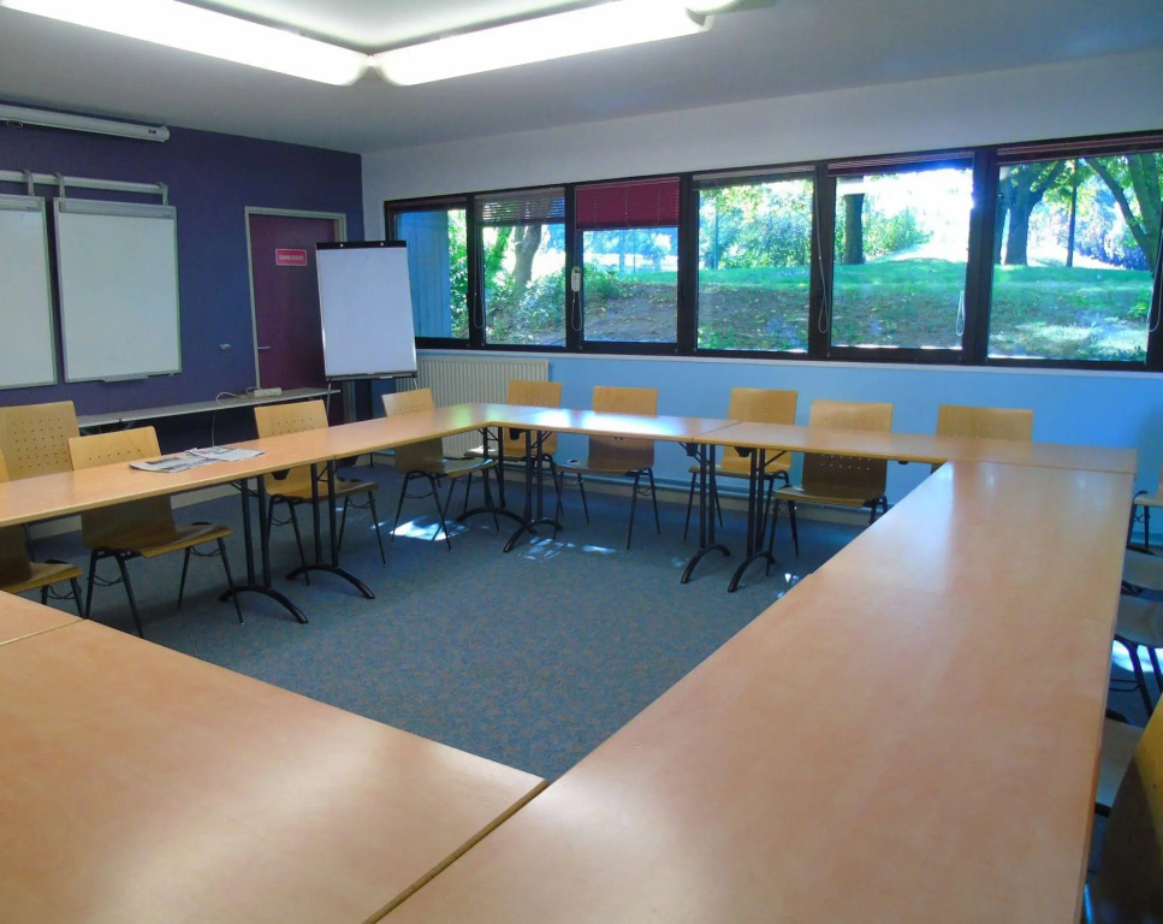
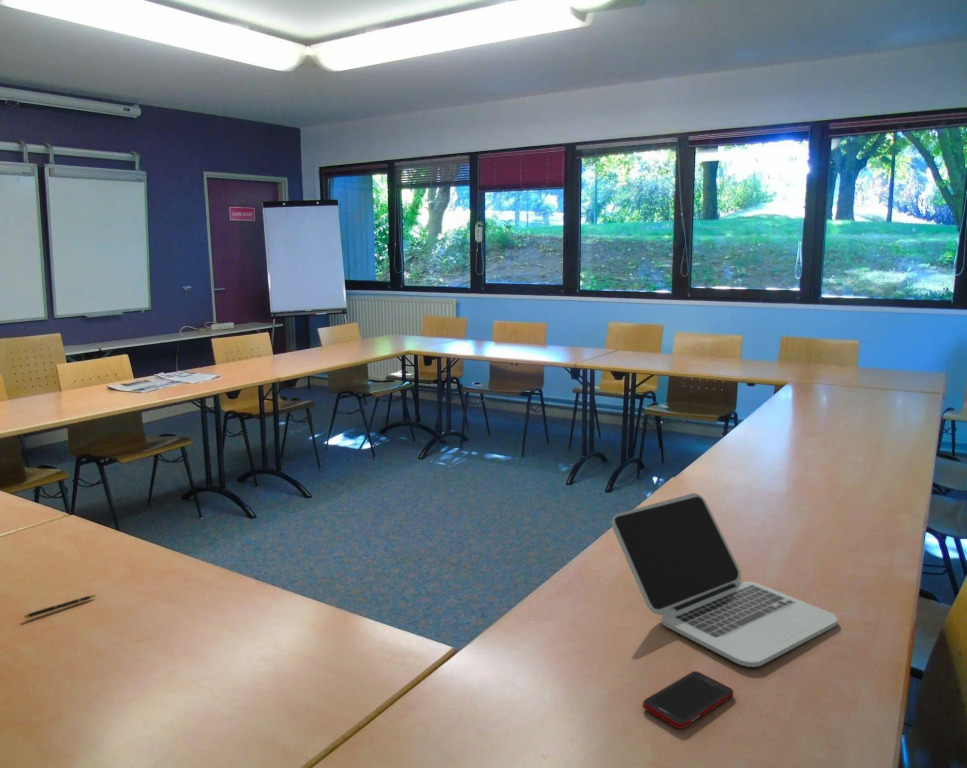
+ cell phone (688, 698)
+ pen (62, 605)
+ laptop (721, 567)
